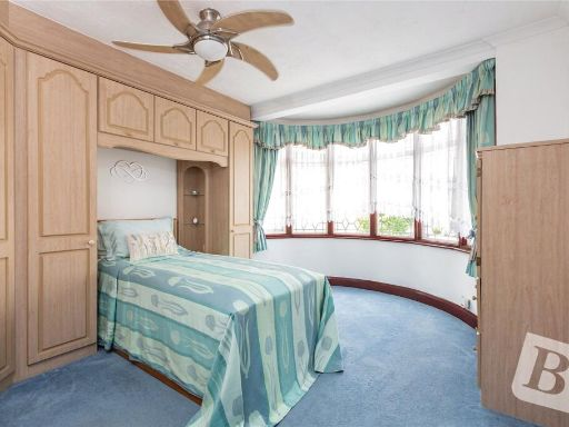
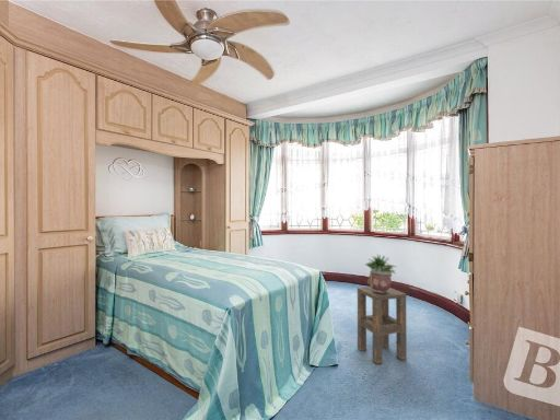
+ side table (381, 322)
+ potted plant (381, 272)
